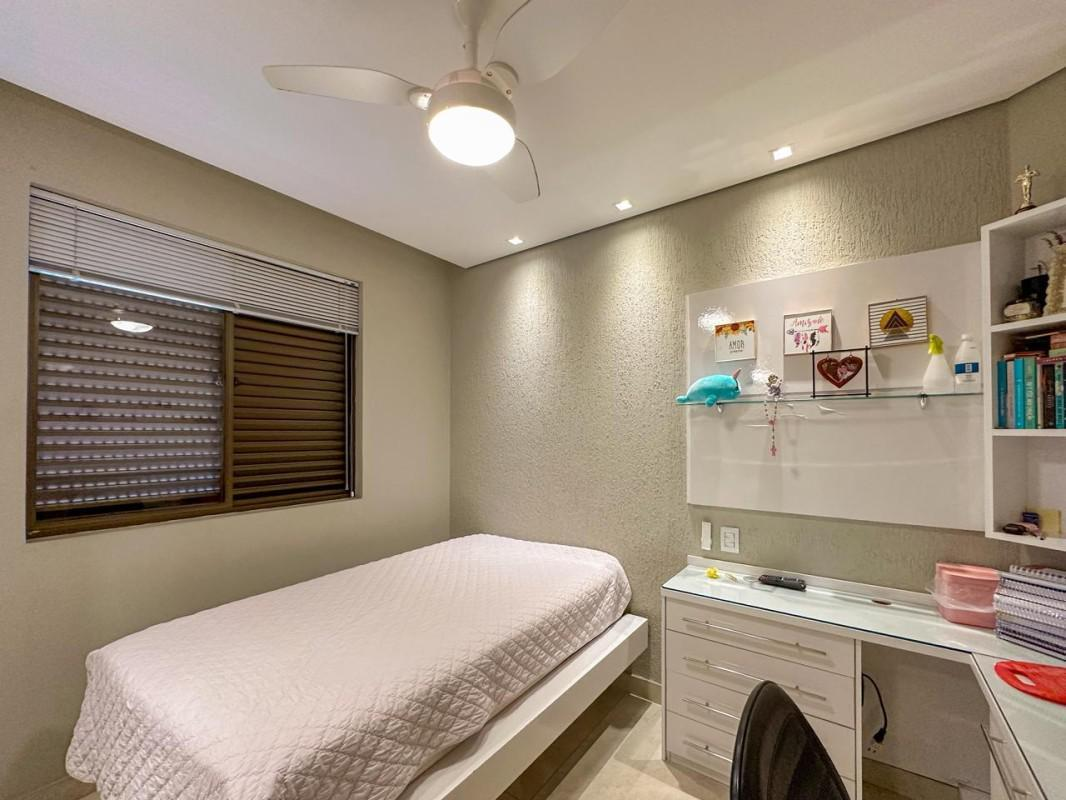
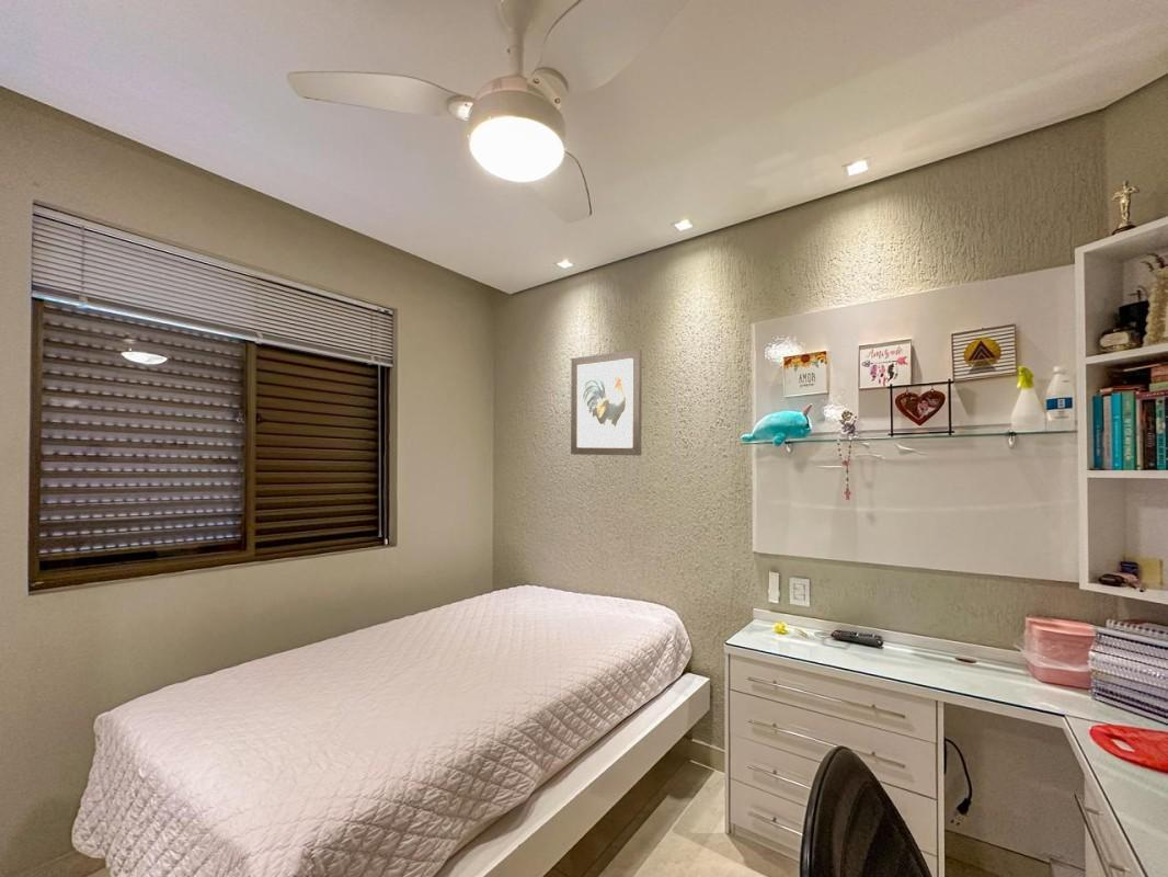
+ wall art (604, 405)
